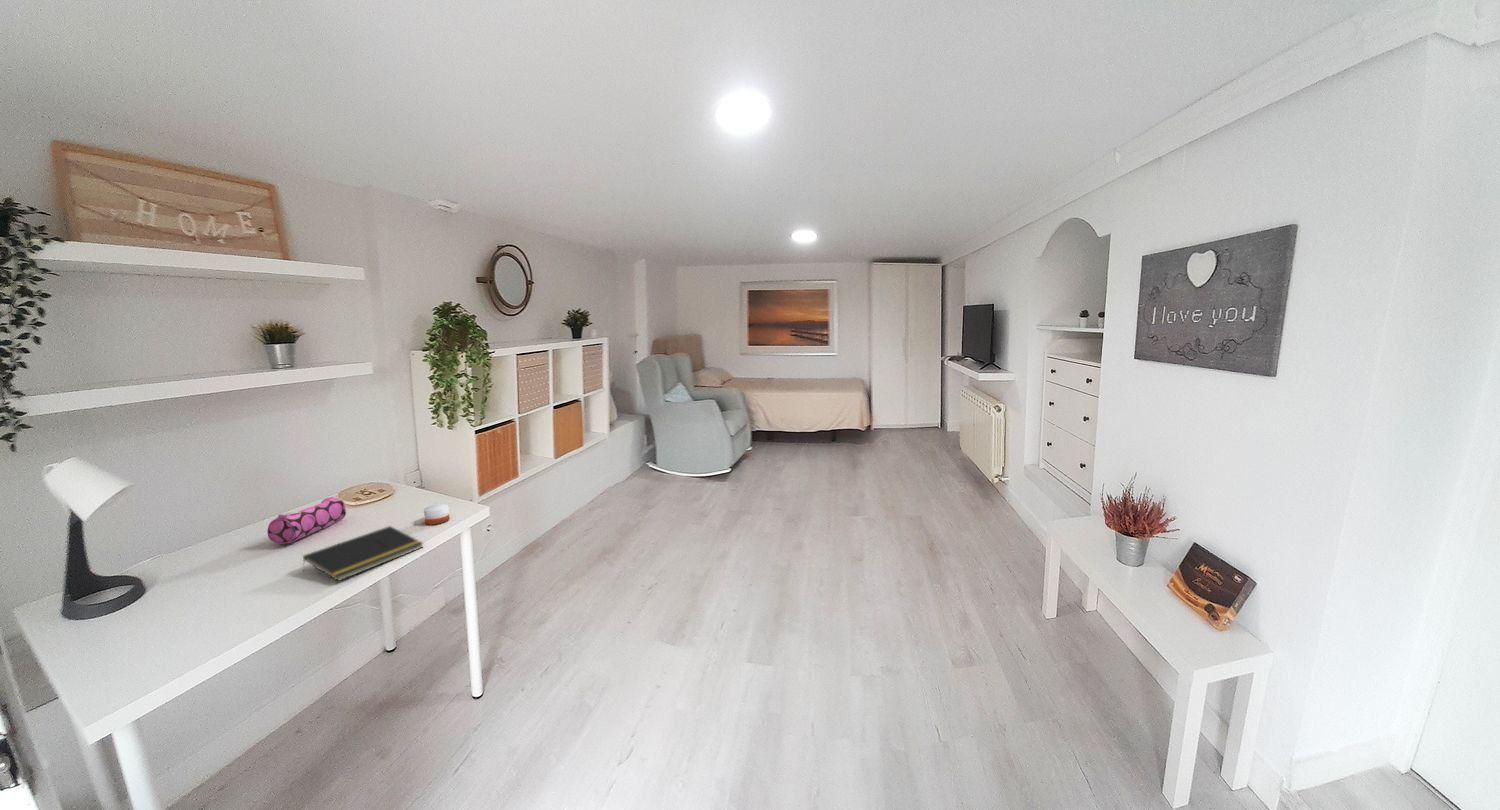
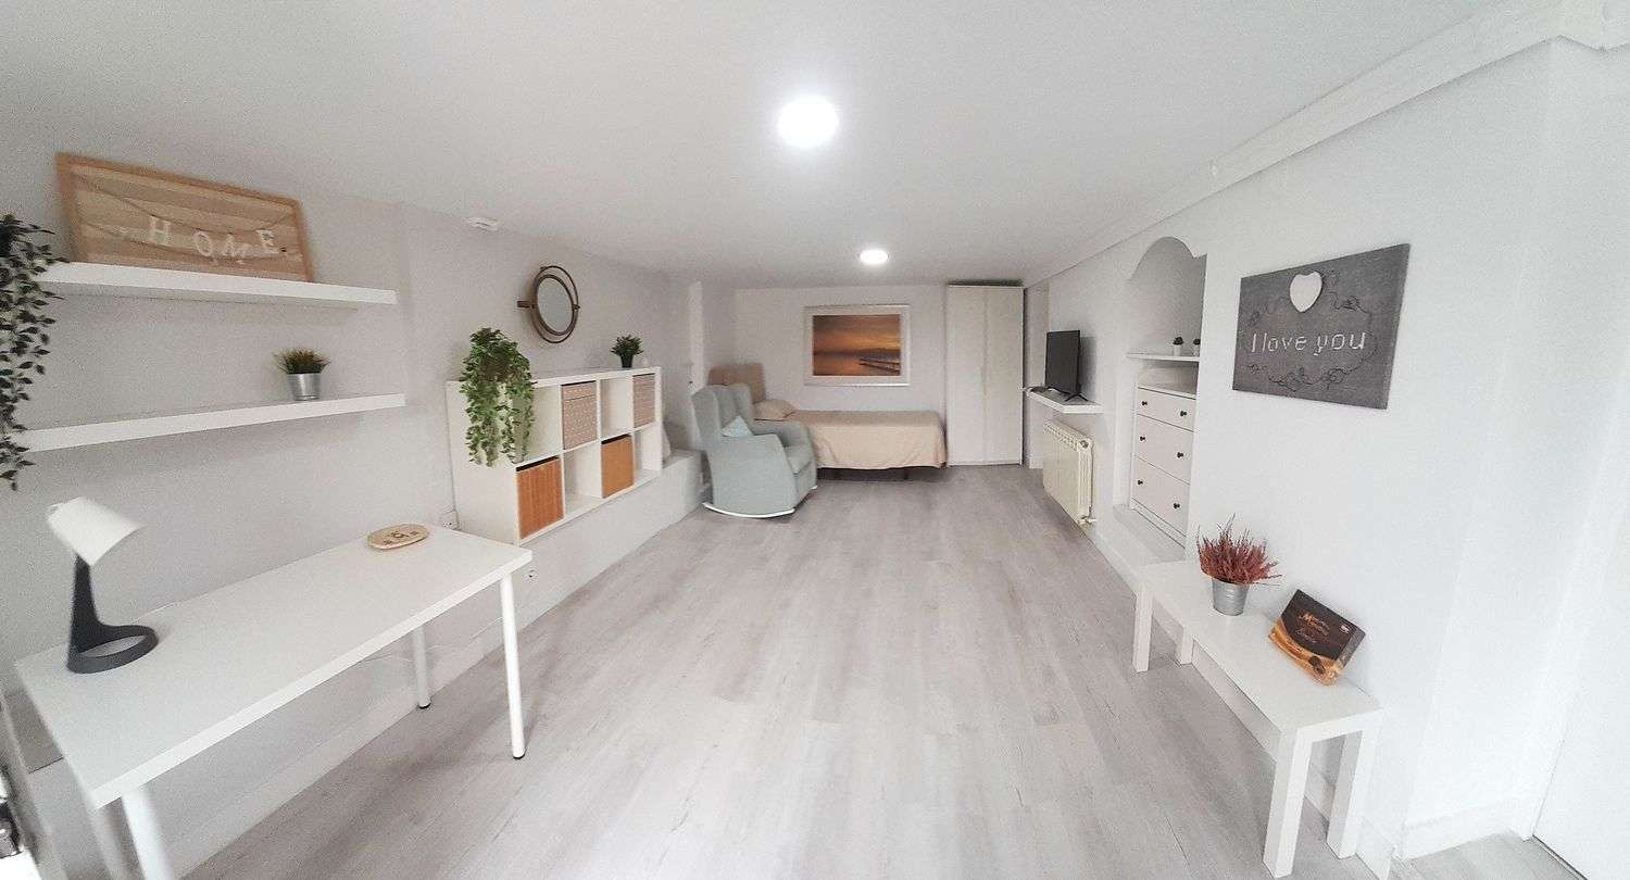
- candle (436, 506)
- pencil case (310, 518)
- notepad (366, 550)
